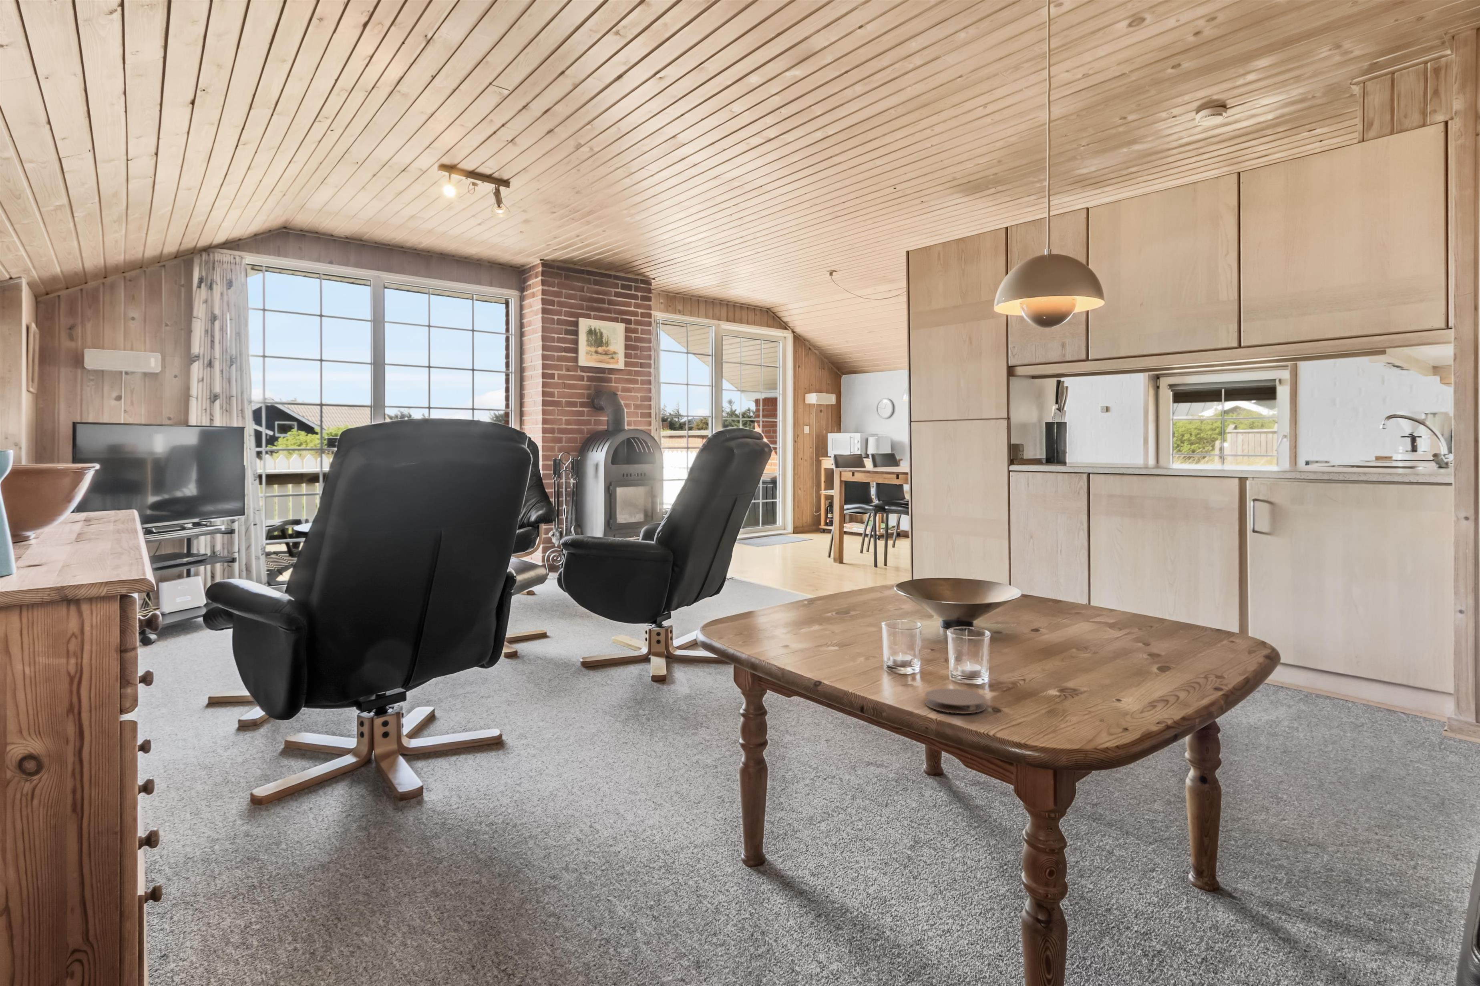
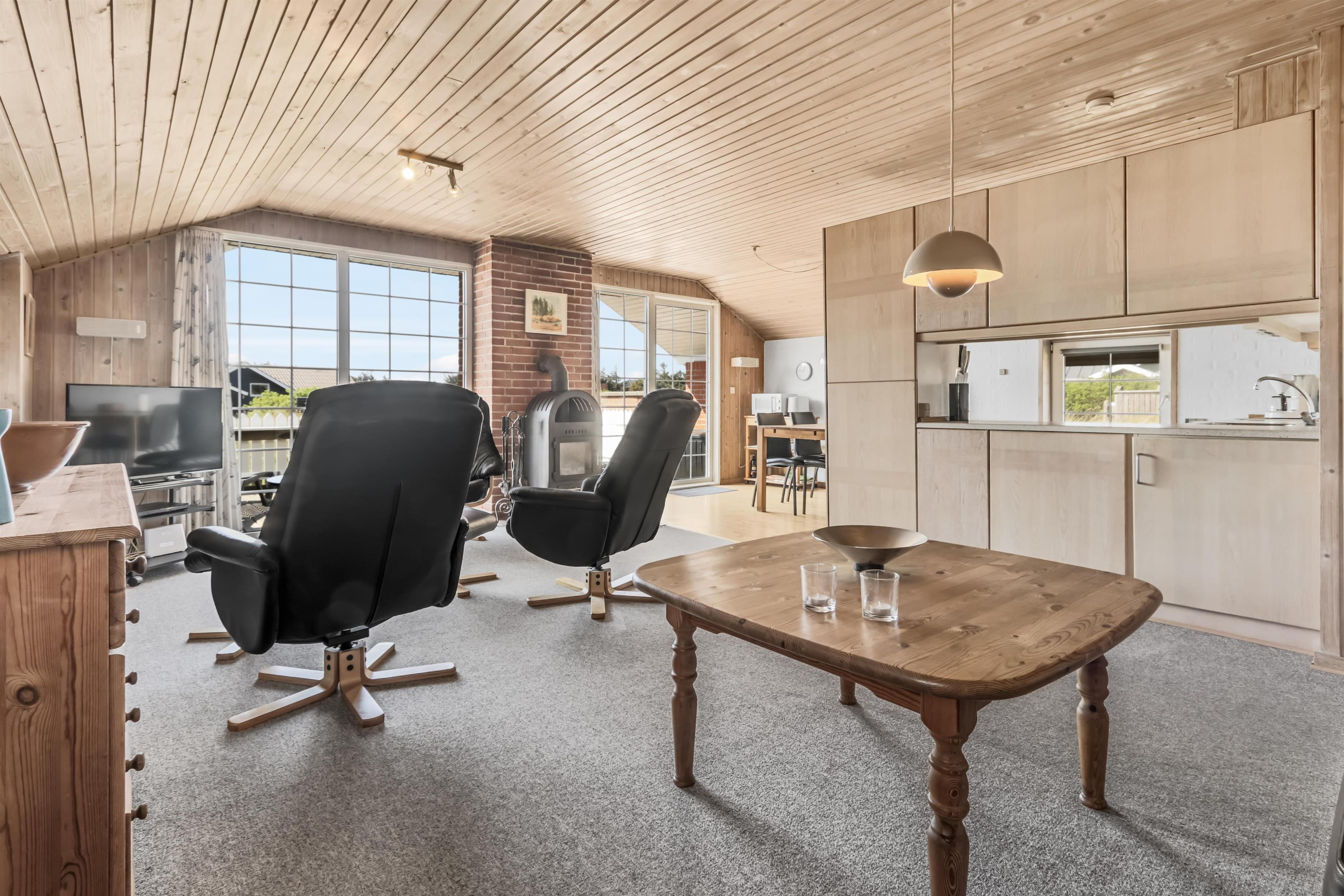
- coaster (955, 700)
